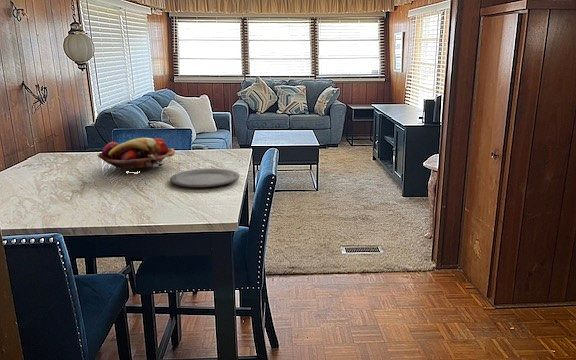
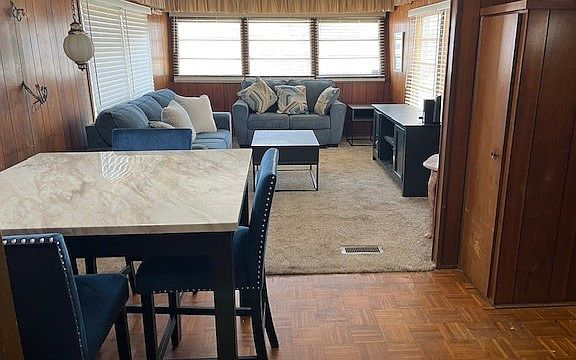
- plate (205, 178)
- fruit basket (139, 152)
